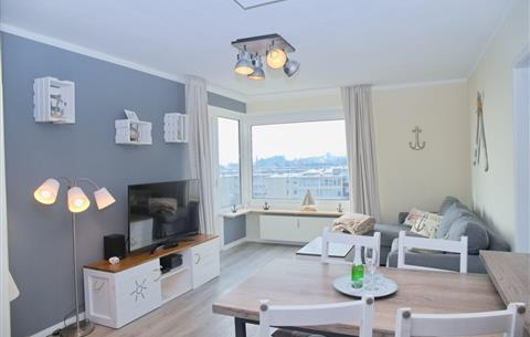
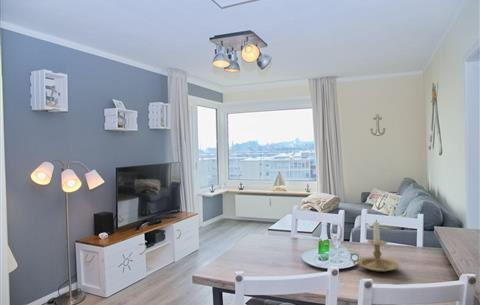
+ candle holder (376, 244)
